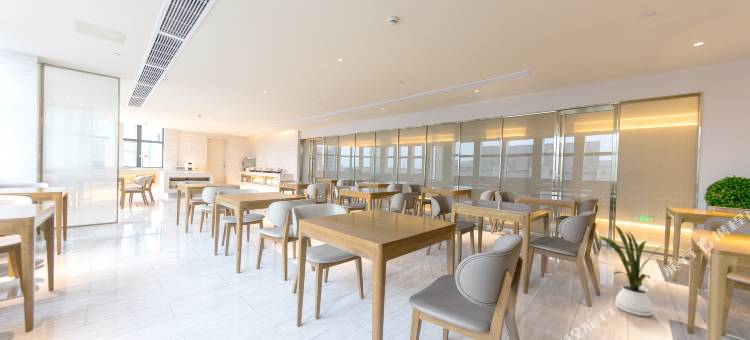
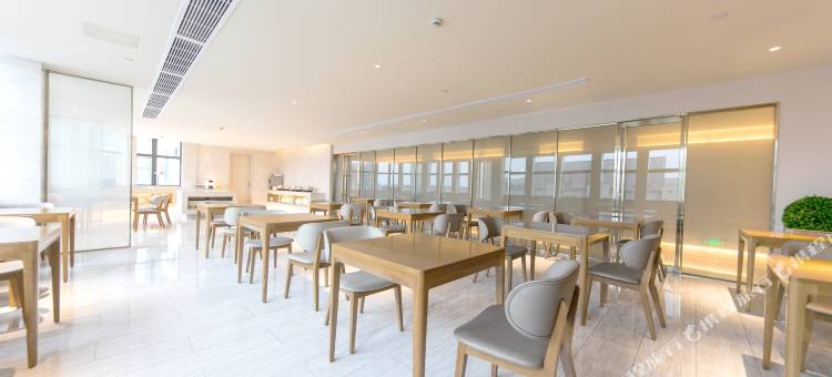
- house plant (631, 267)
